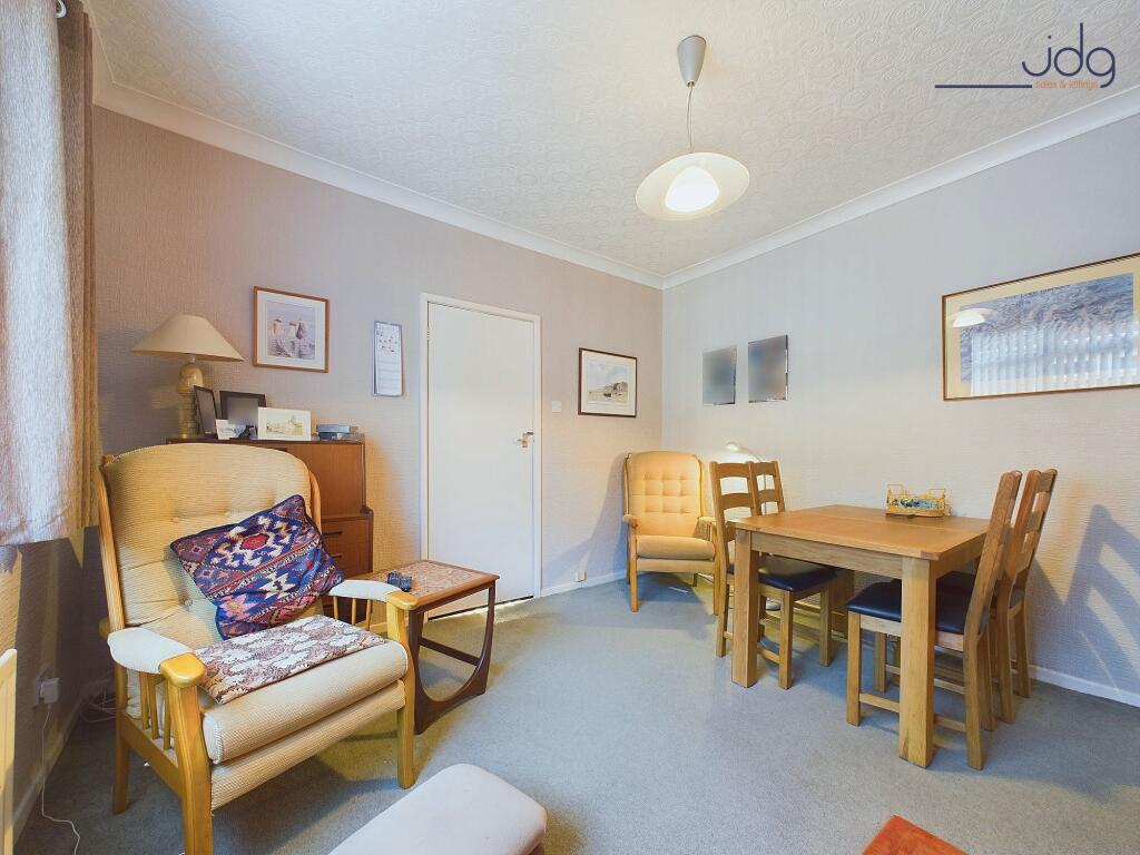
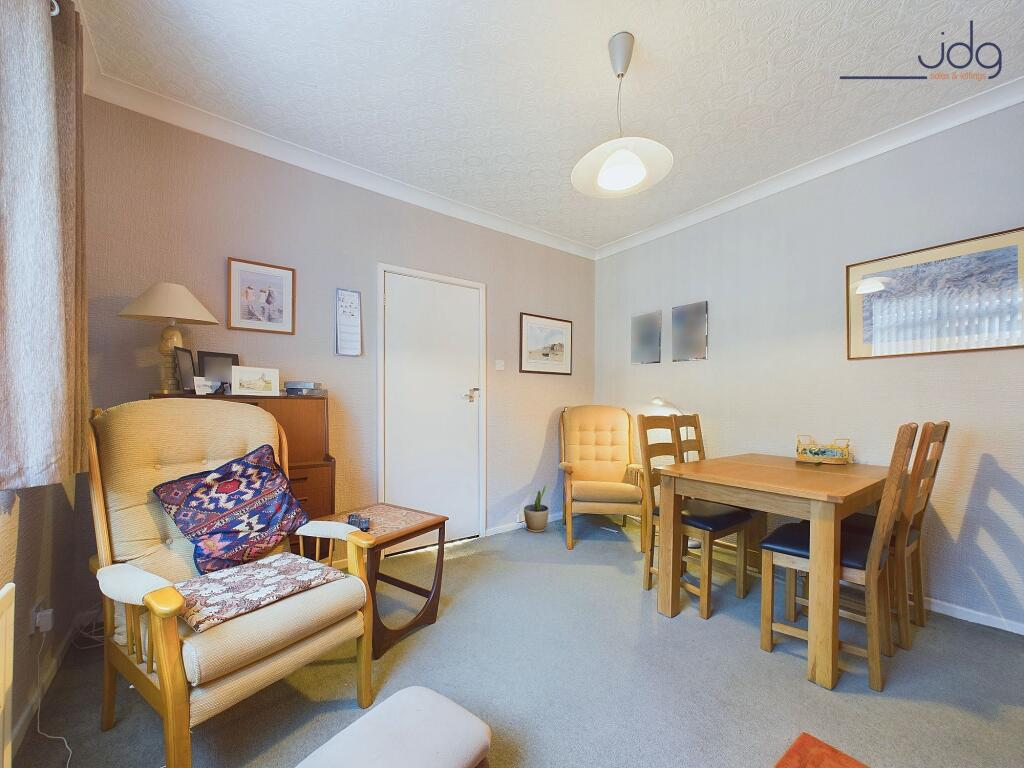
+ potted plant (536, 506)
